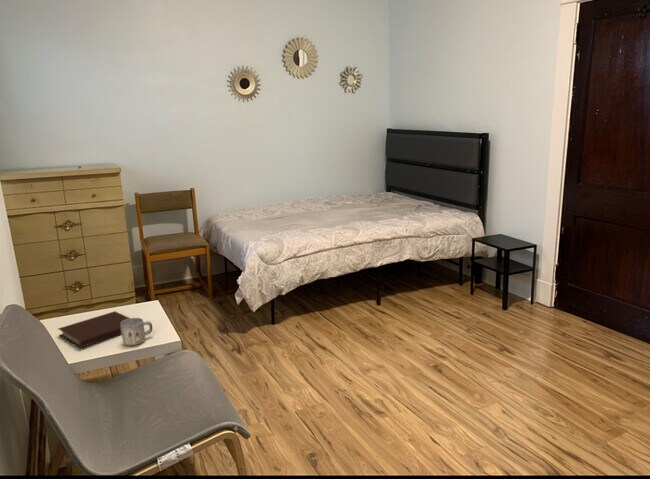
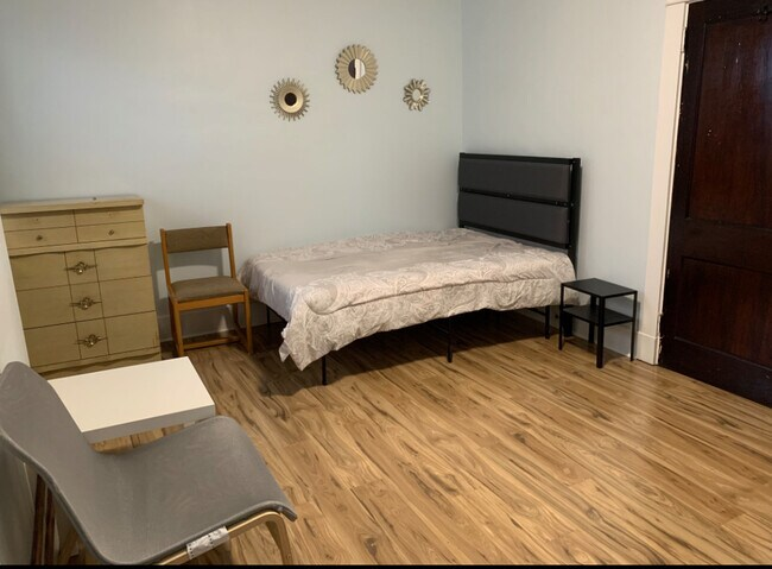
- mug (137, 330)
- notebook (98, 328)
